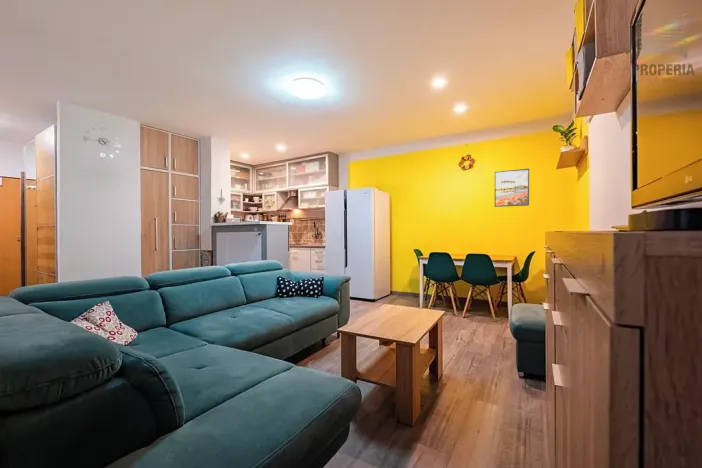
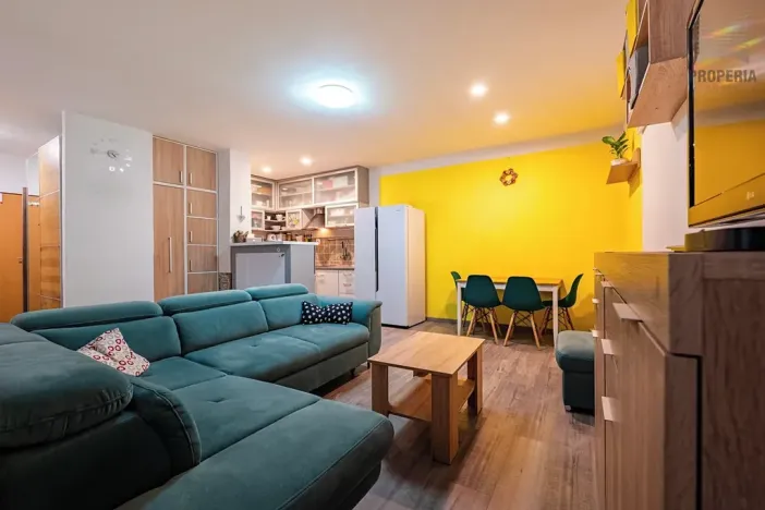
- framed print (511, 188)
